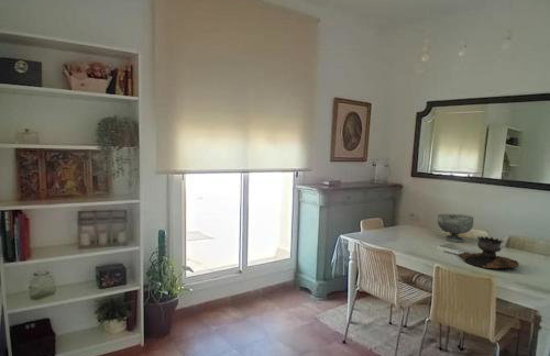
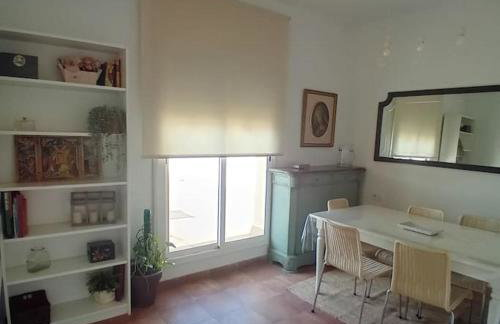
- decorative bowl (454, 227)
- brazier (488, 249)
